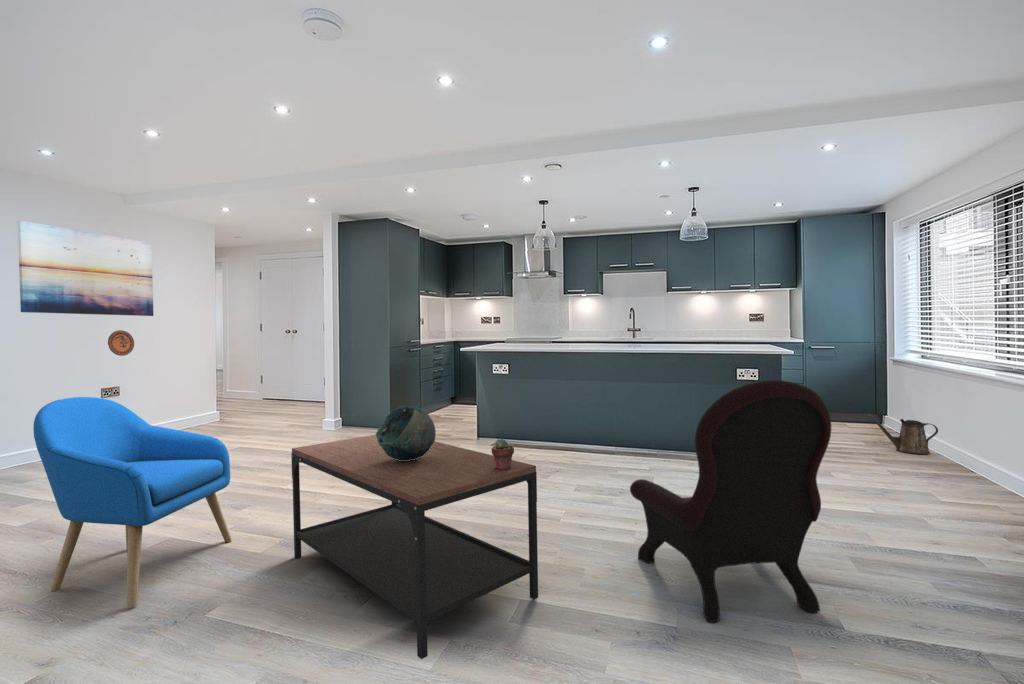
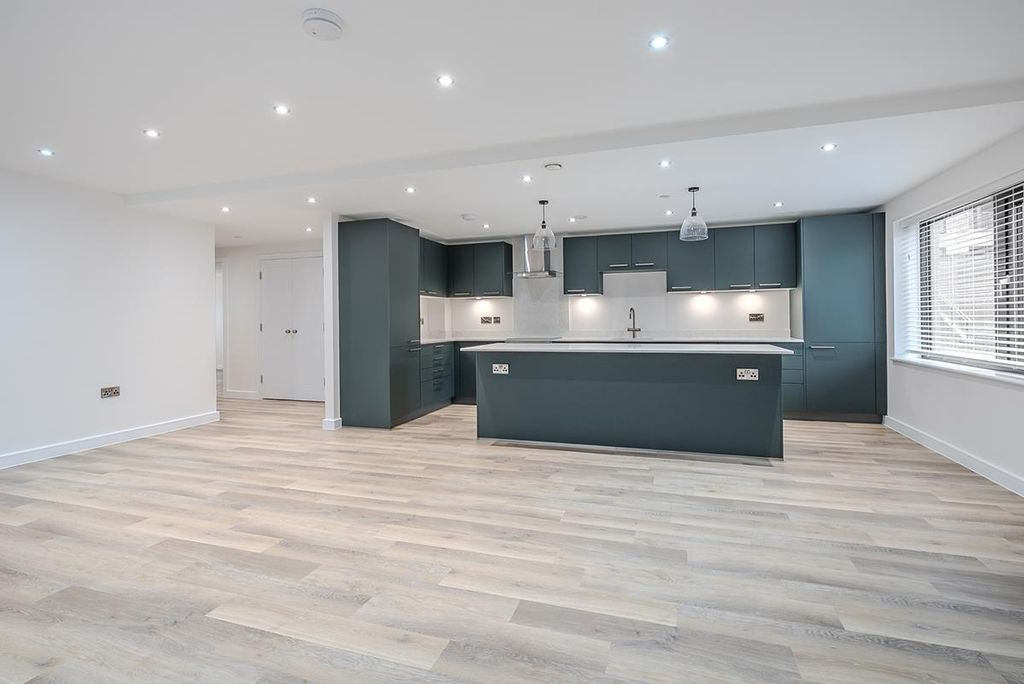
- wall art (93, 273)
- armchair (730, 481)
- potted succulent (502, 453)
- decorative plate (121, 343)
- decorative bowl (406, 433)
- watering can (902, 433)
- coffee table (404, 516)
- armchair (129, 483)
